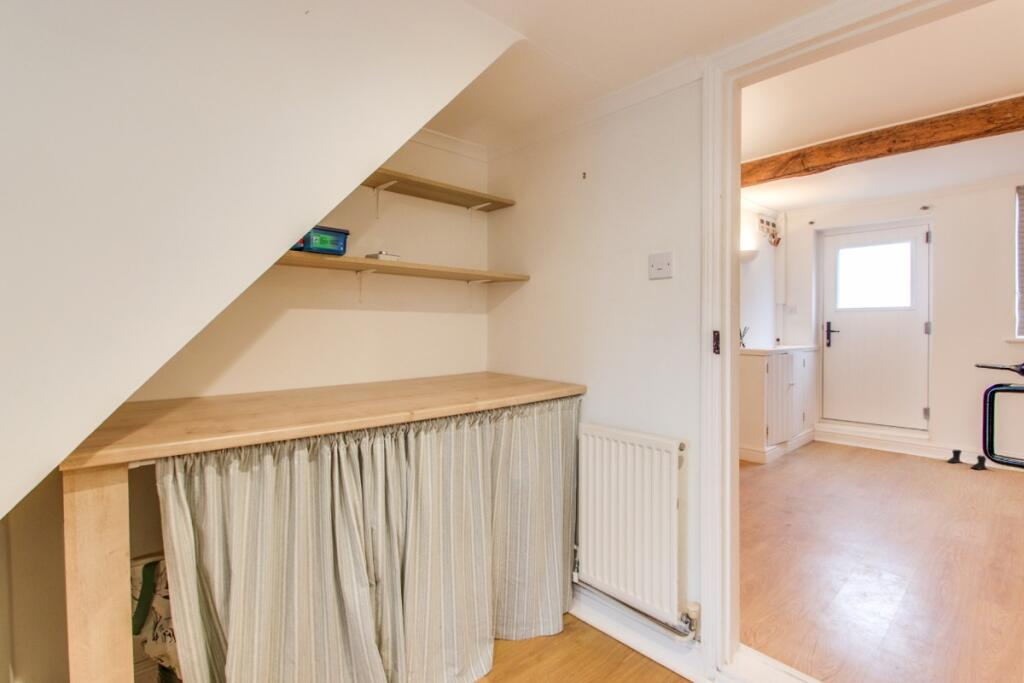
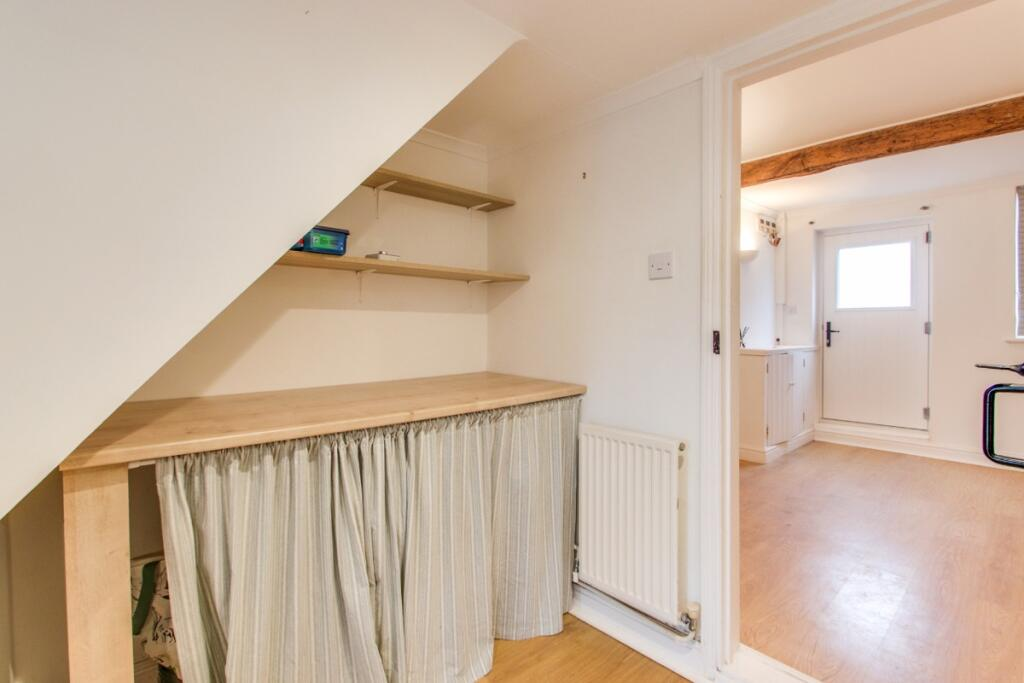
- boots (961, 461)
